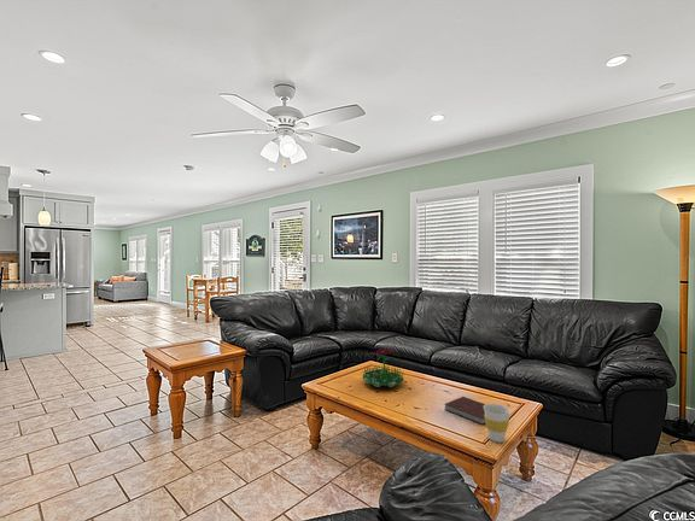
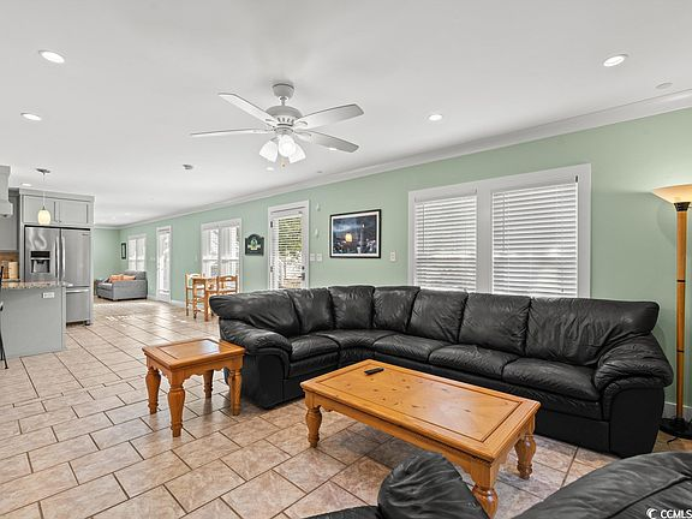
- flower (384, 364)
- notebook (472, 409)
- cup (496, 423)
